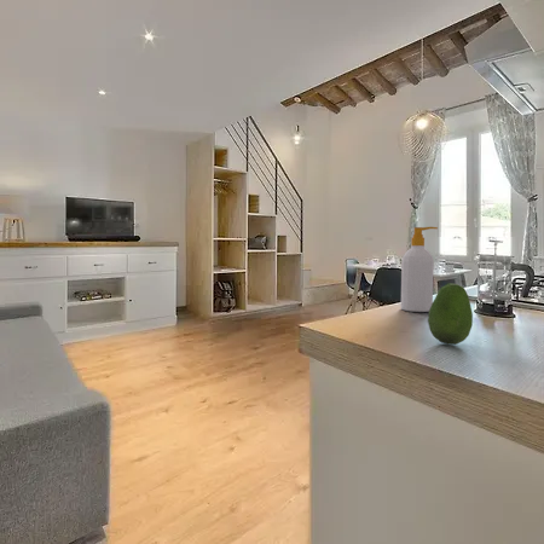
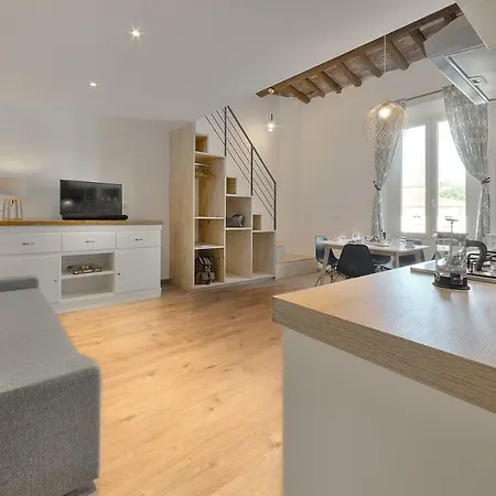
- soap bottle (418, 268)
- fruit (450, 313)
